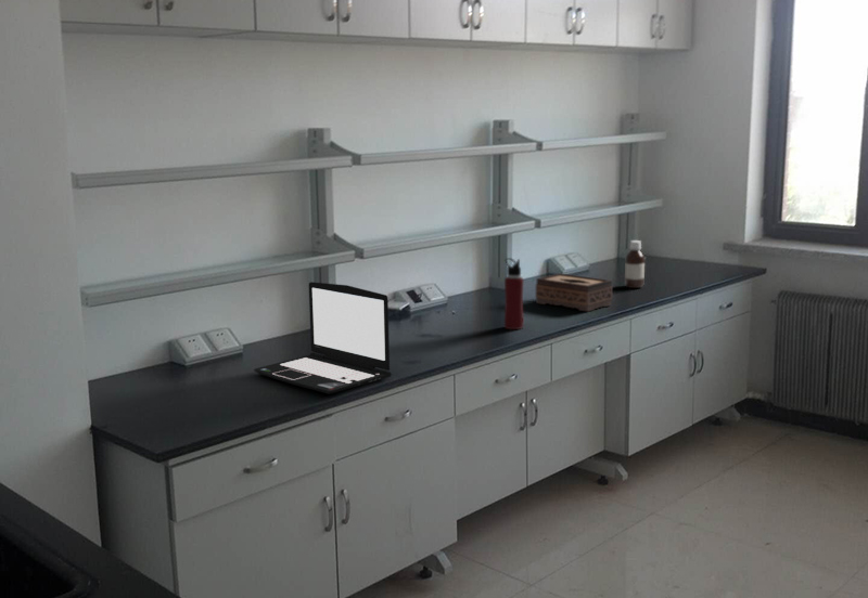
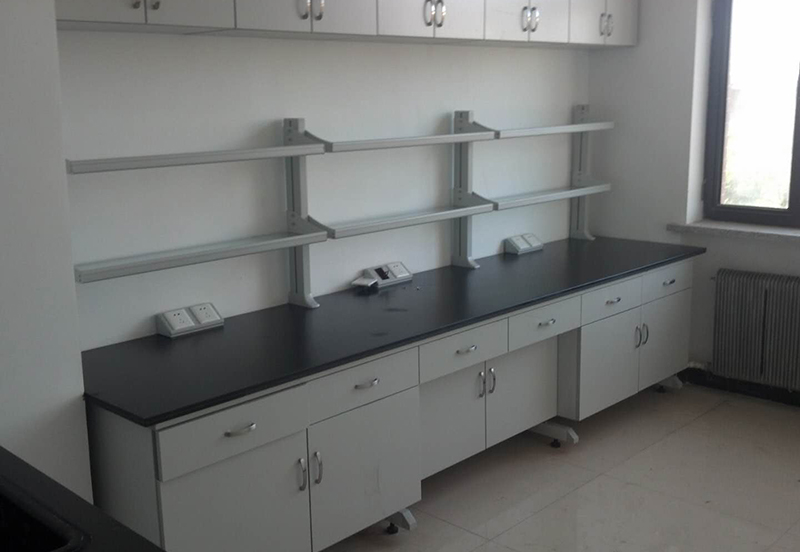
- laptop (319, 334)
- tissue box (573, 291)
- water bottle (513, 292)
- bottle (635, 263)
